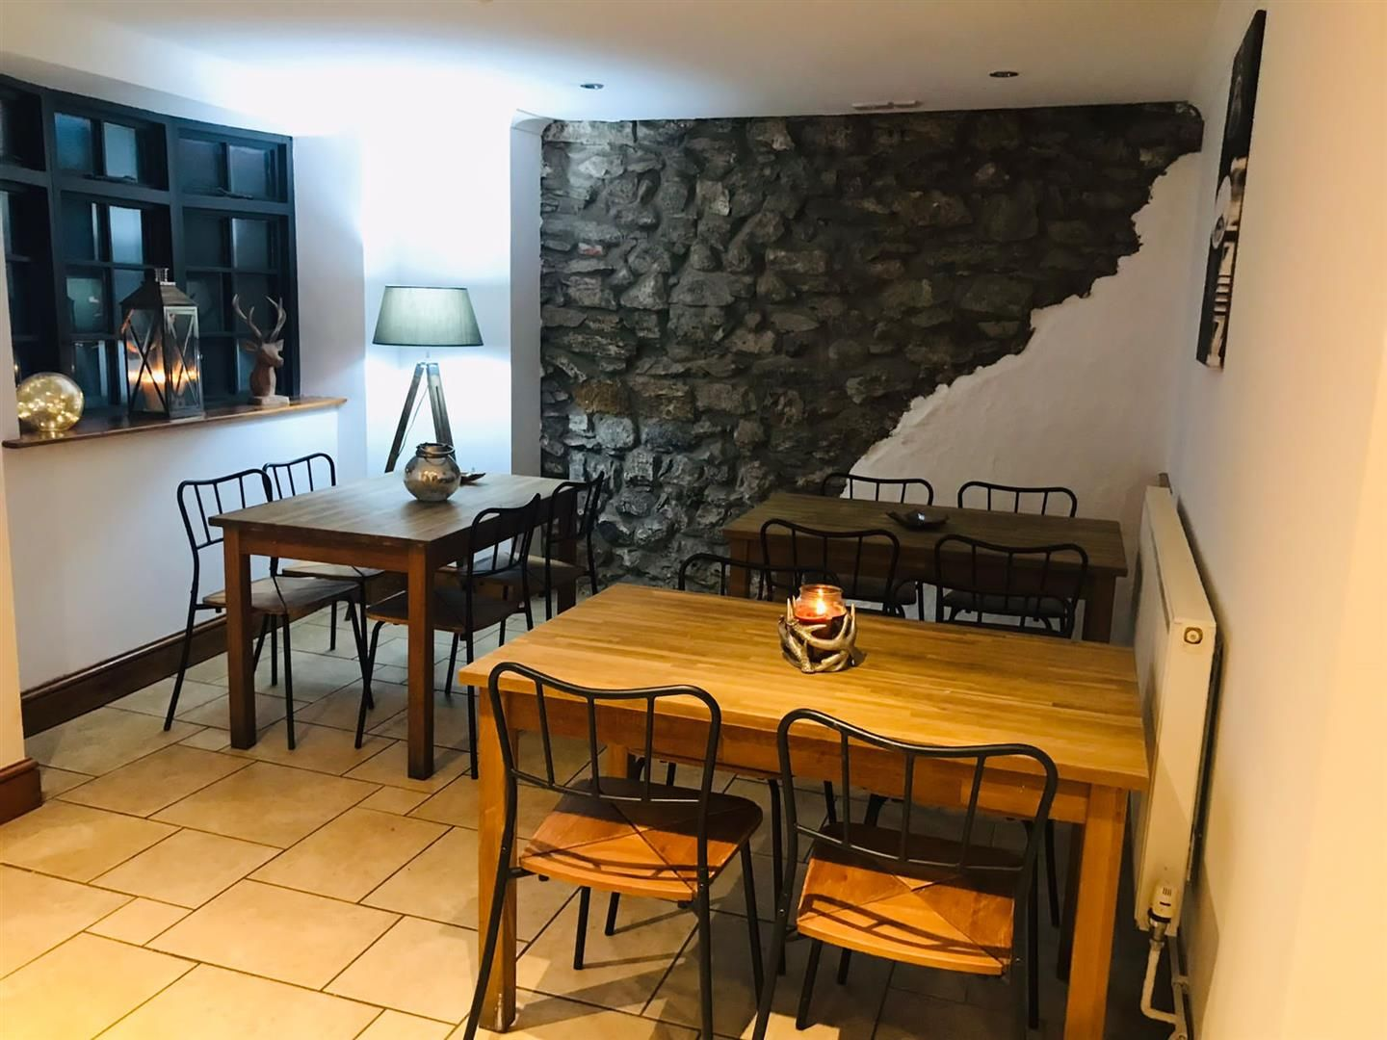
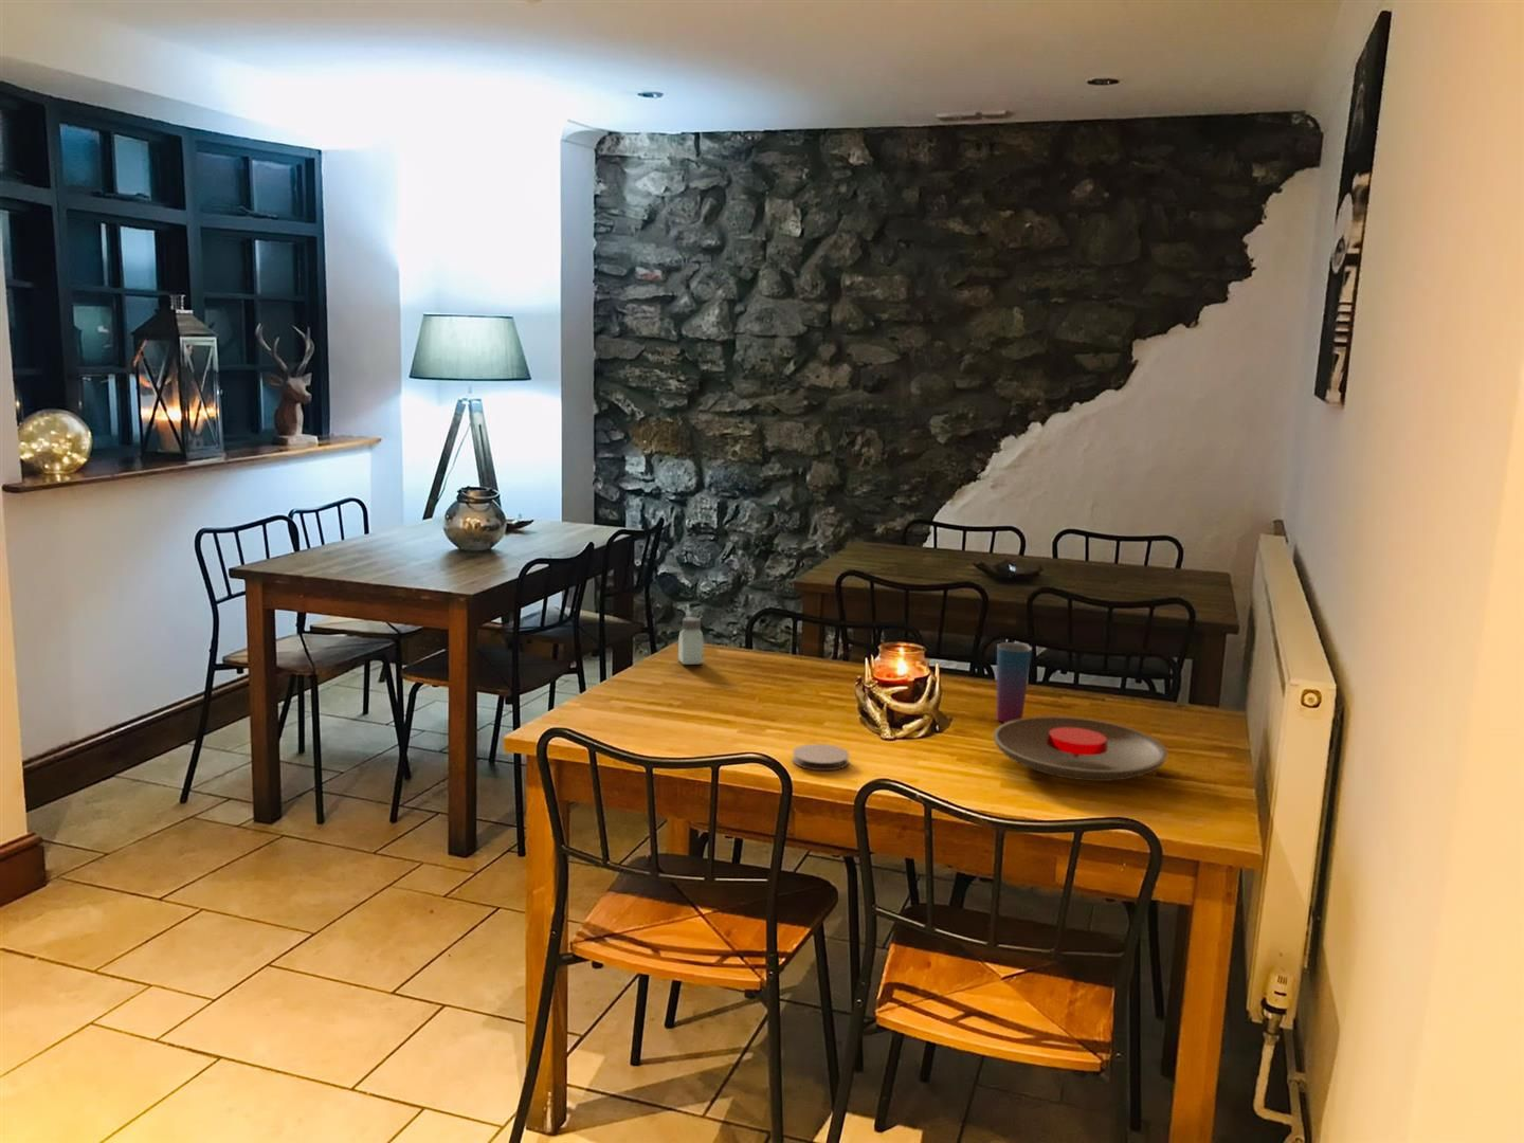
+ cup (1012, 683)
+ saltshaker (690, 640)
+ plate (1078, 752)
+ coaster (821, 756)
